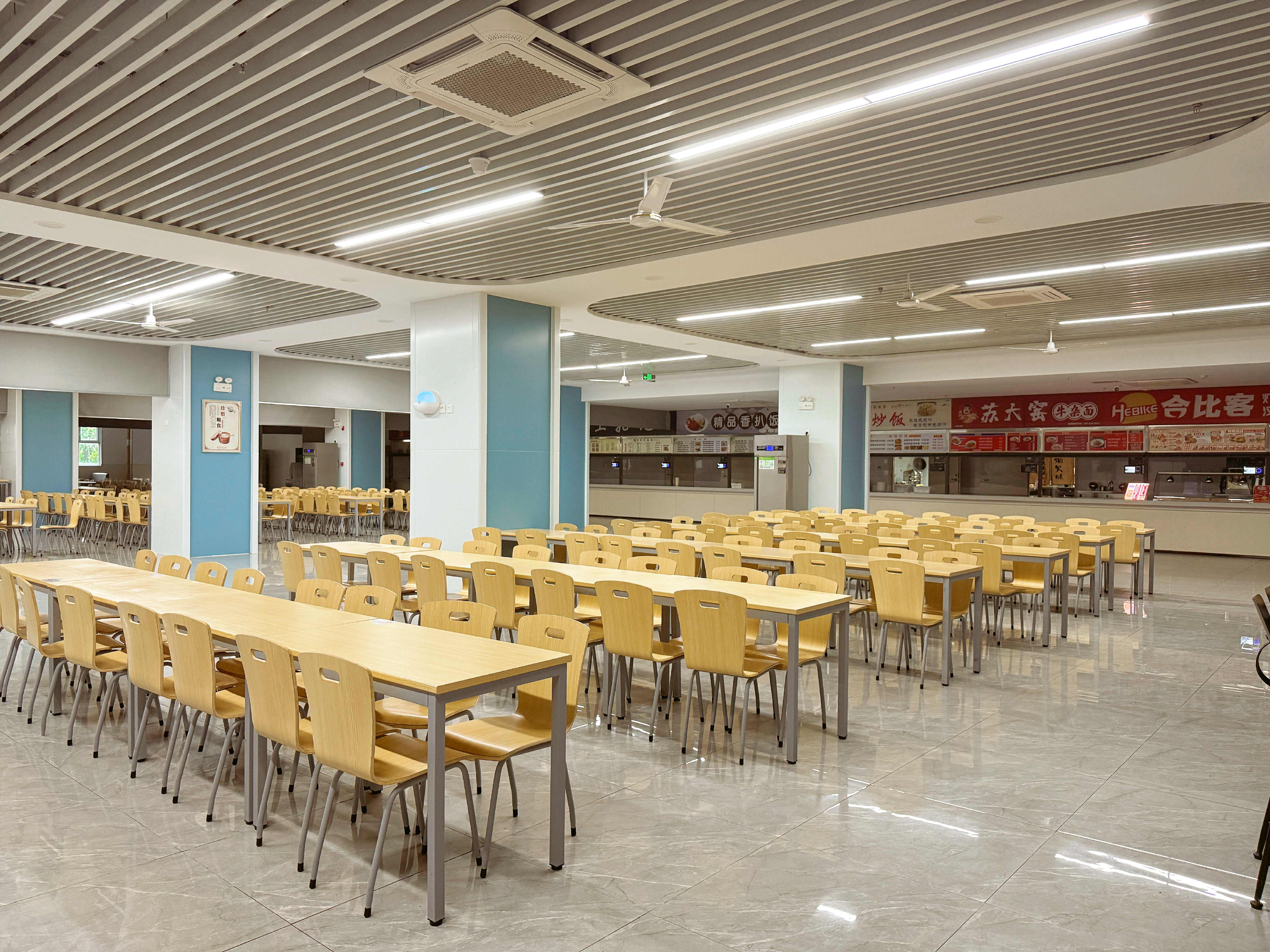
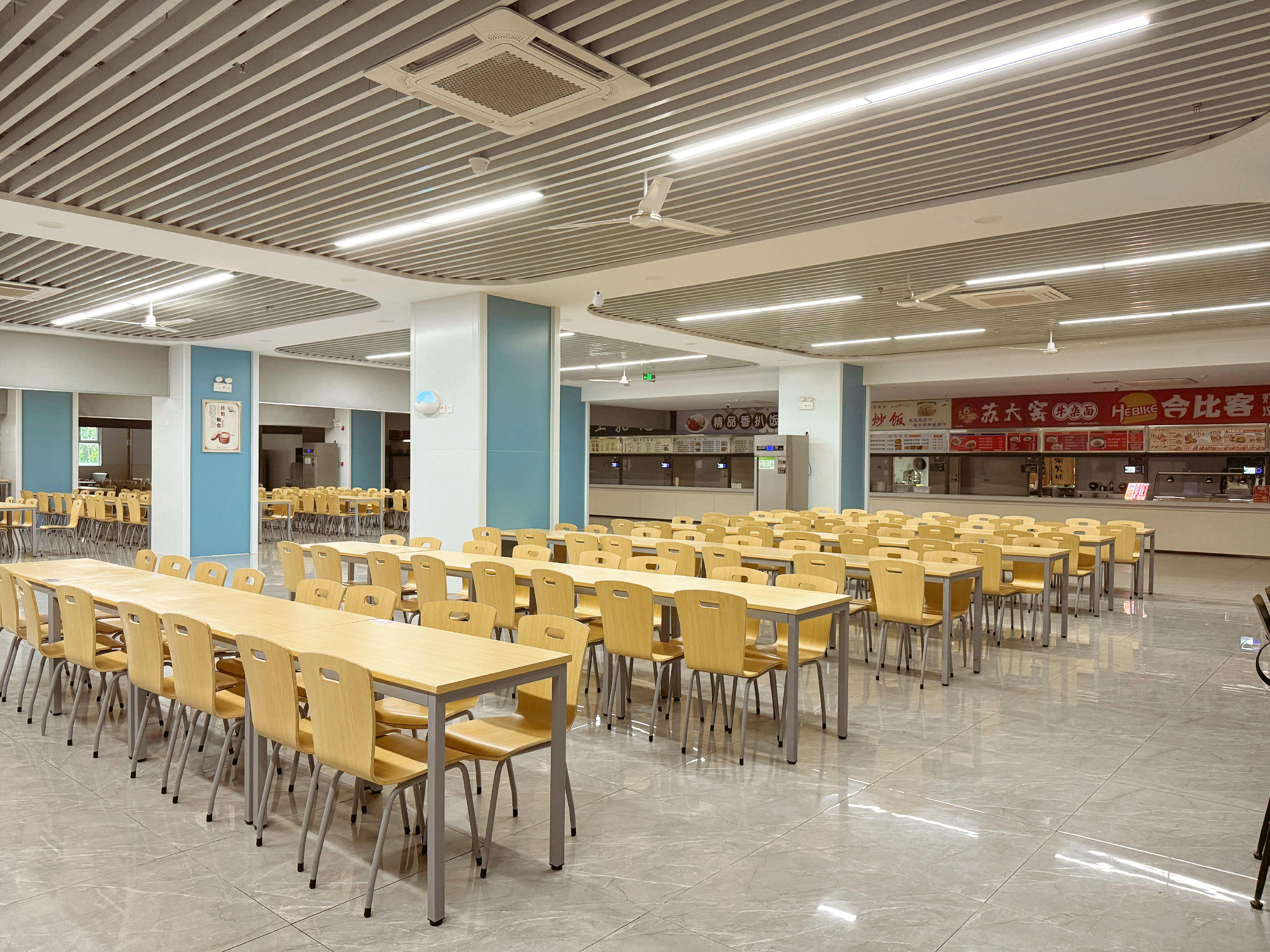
+ security camera (598, 294)
